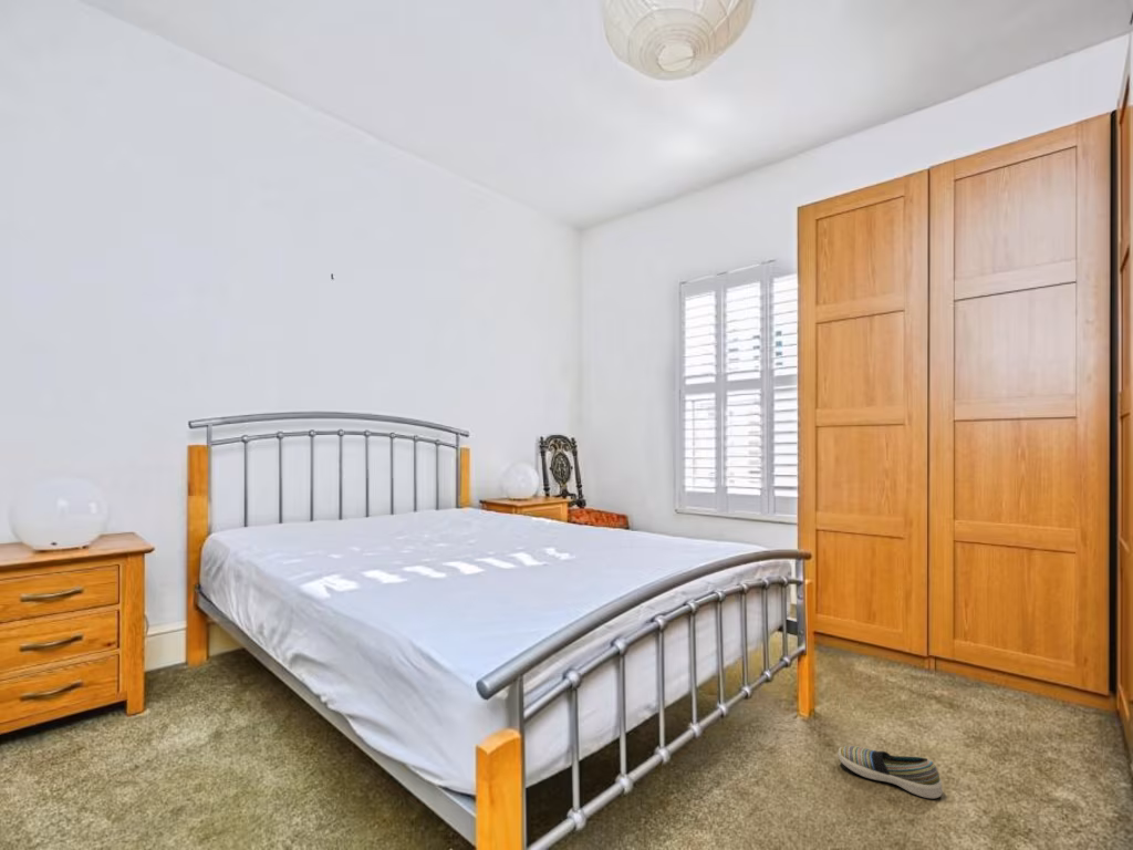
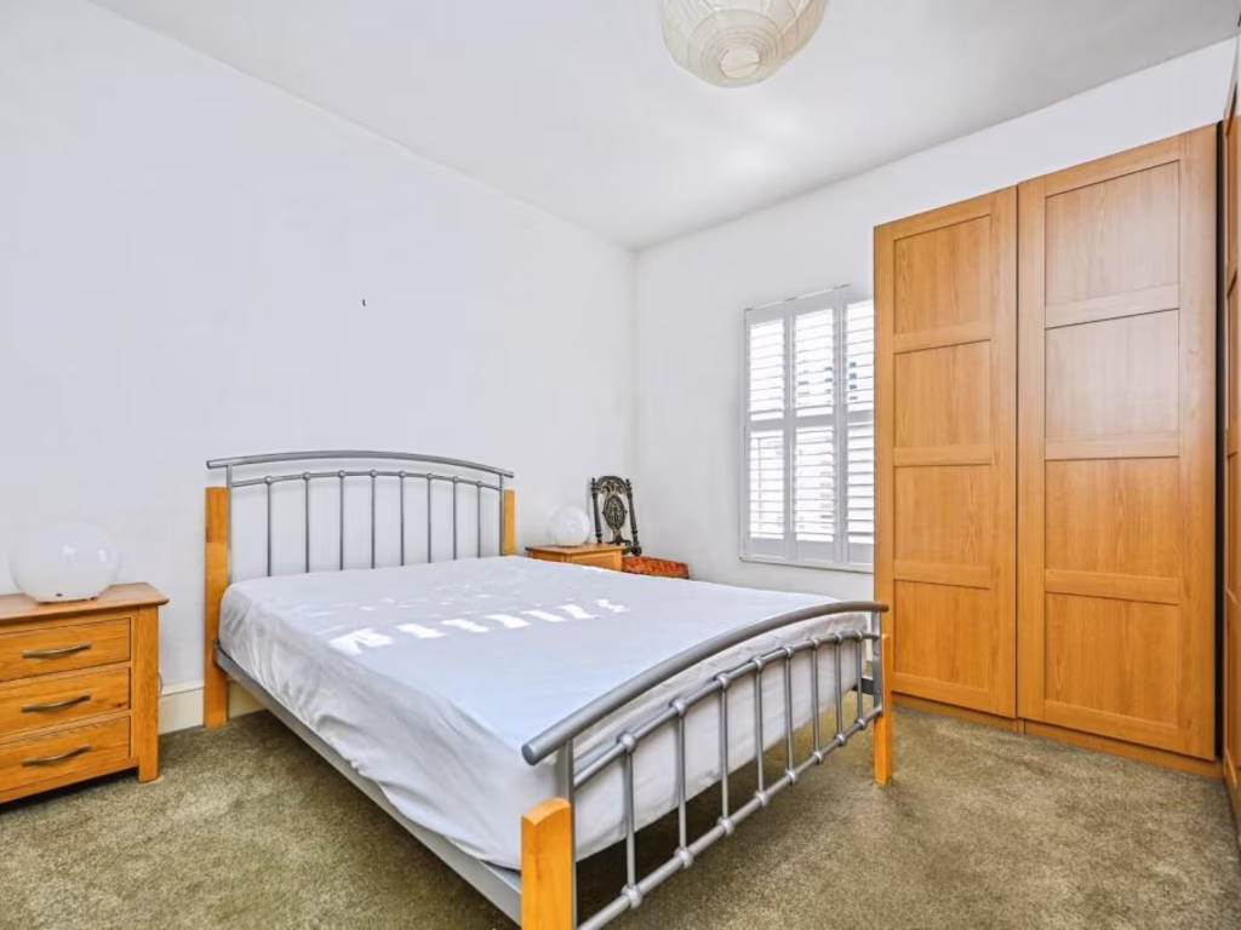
- shoe (887, 763)
